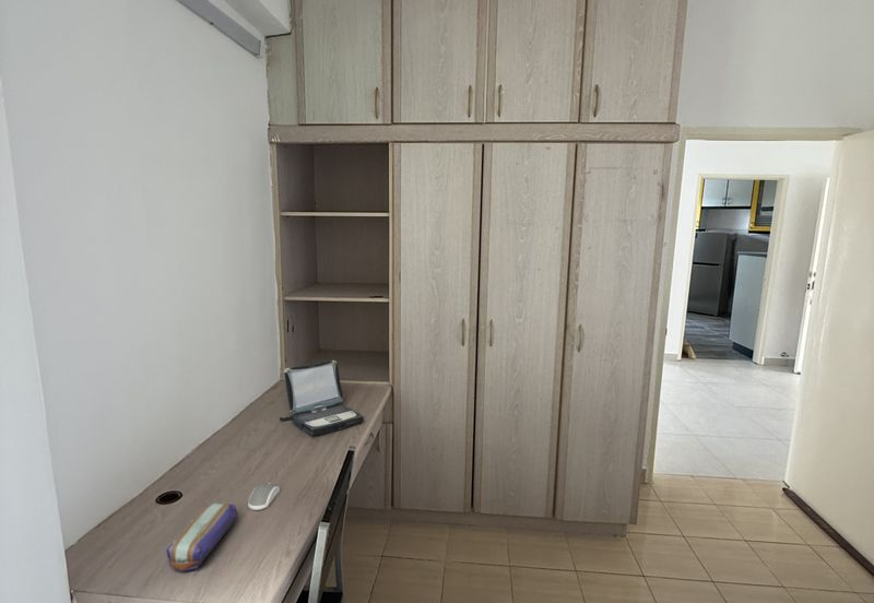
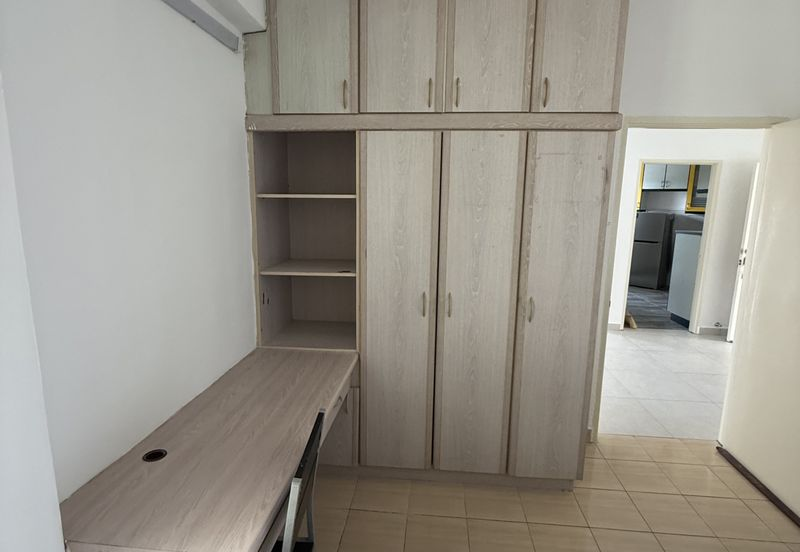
- laptop (322, 394)
- computer mouse (263, 493)
- pencil case (204, 532)
